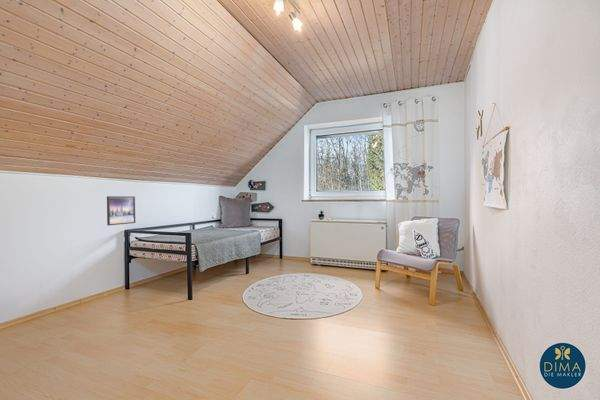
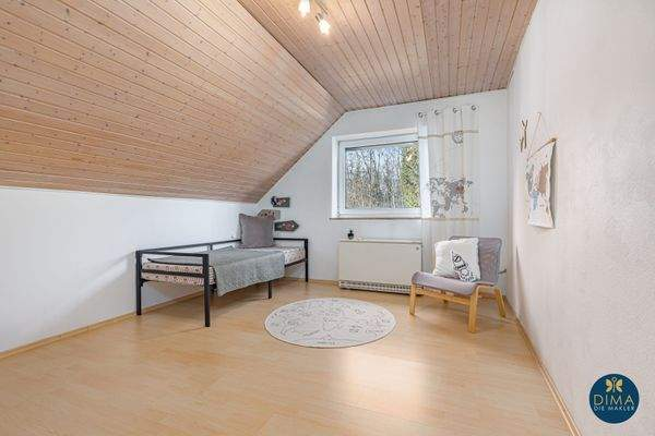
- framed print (121, 210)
